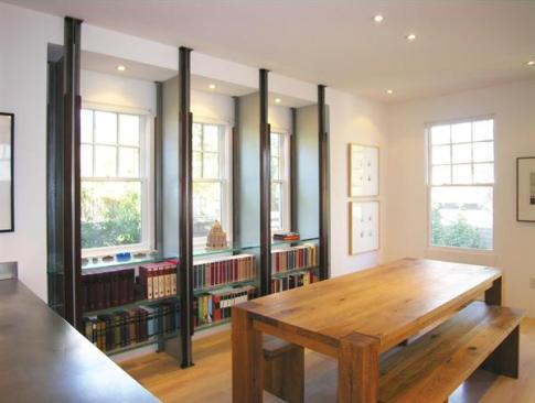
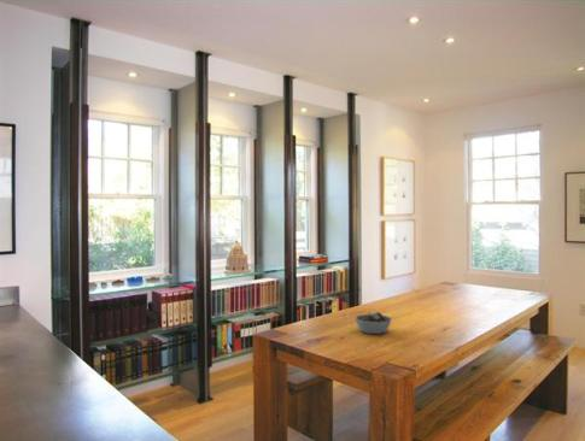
+ bowl (373, 321)
